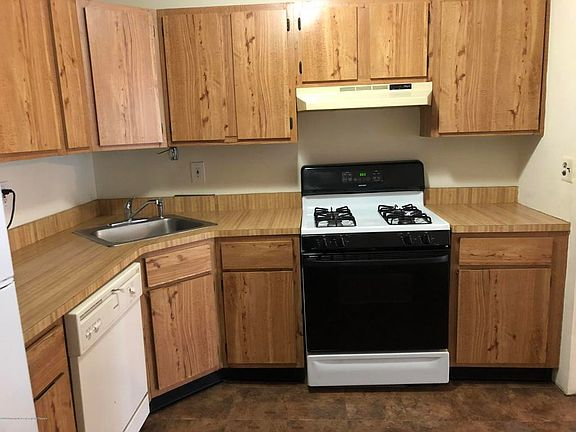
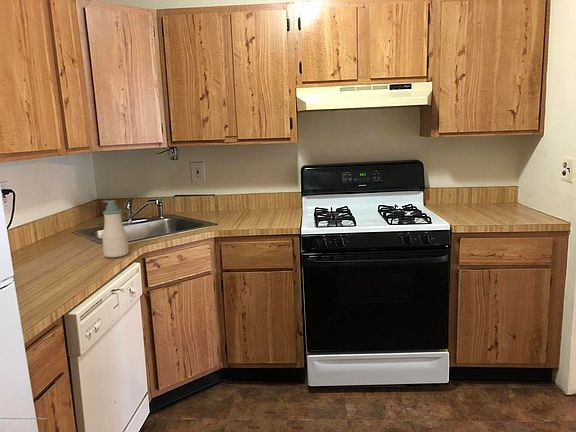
+ soap bottle (113, 228)
